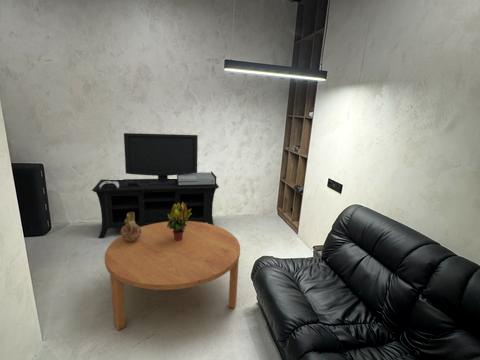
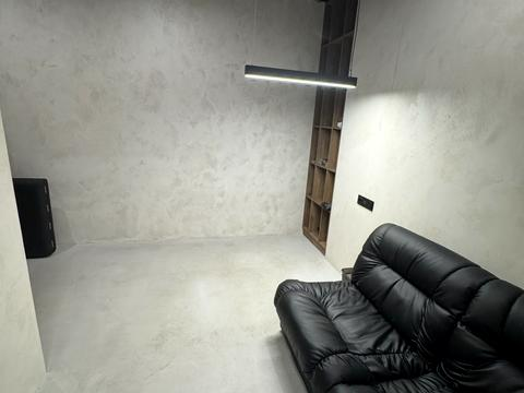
- potted plant (177, 221)
- coffee table (176, 270)
- media console (159, 182)
- ceramic vessel (130, 225)
